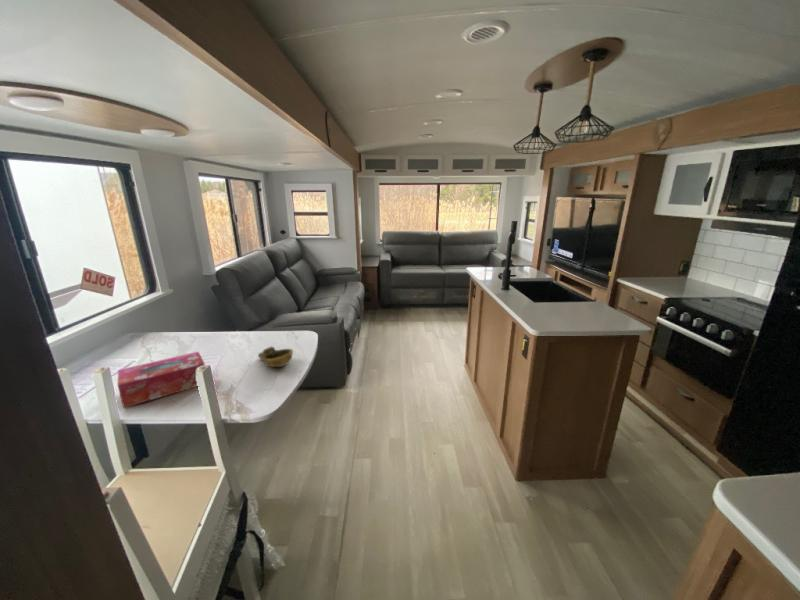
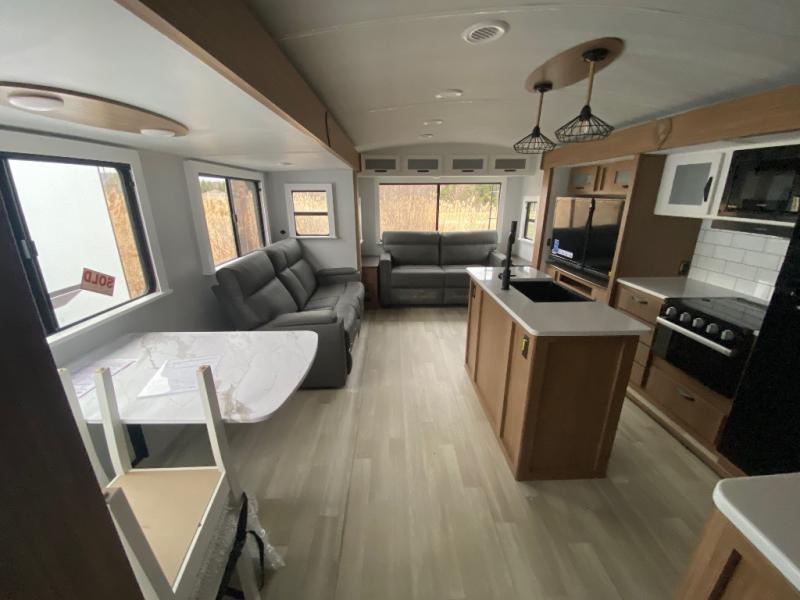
- tissue box (164, 377)
- decorative bowl (272, 355)
